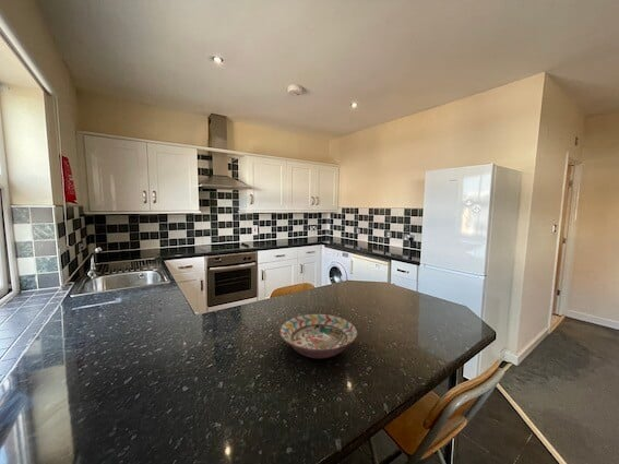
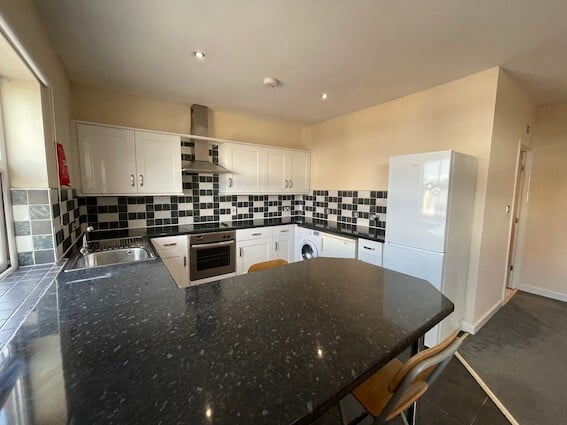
- decorative bowl (318, 338)
